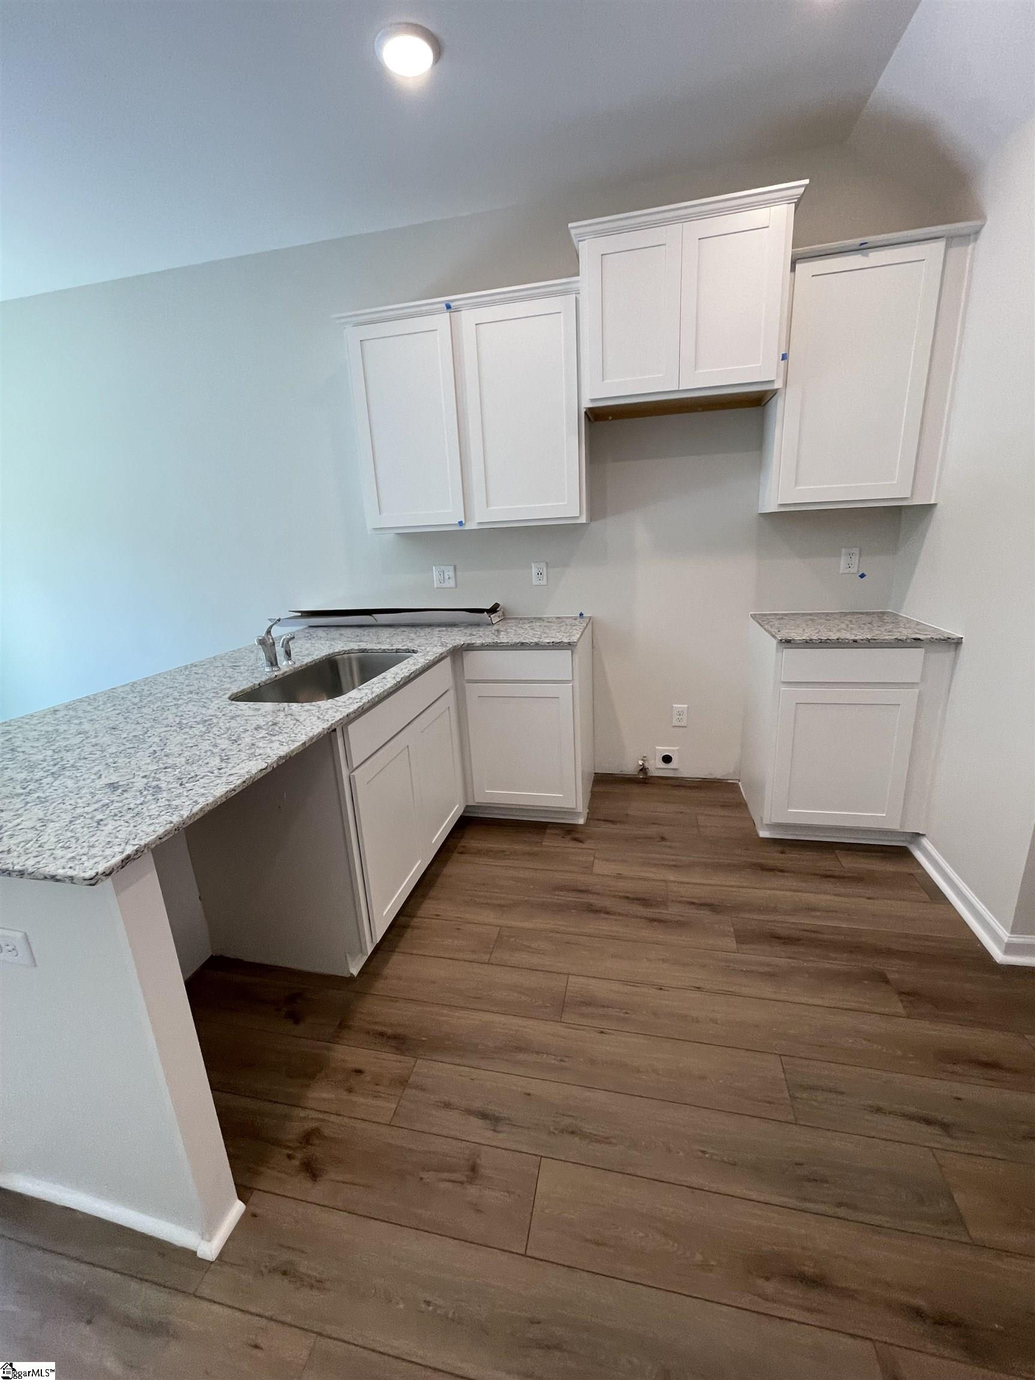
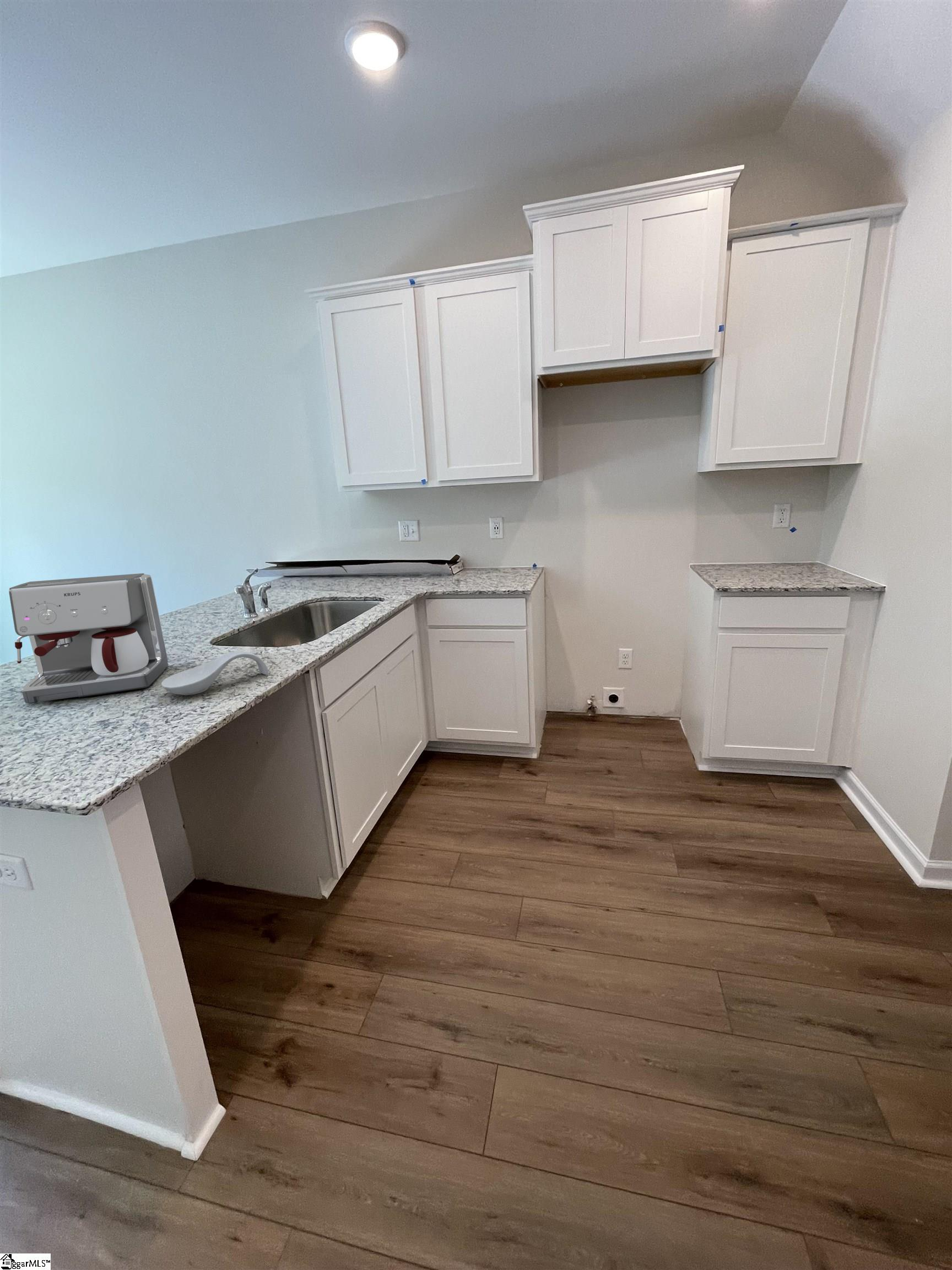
+ spoon rest (215, 671)
+ coffee maker (90, 633)
